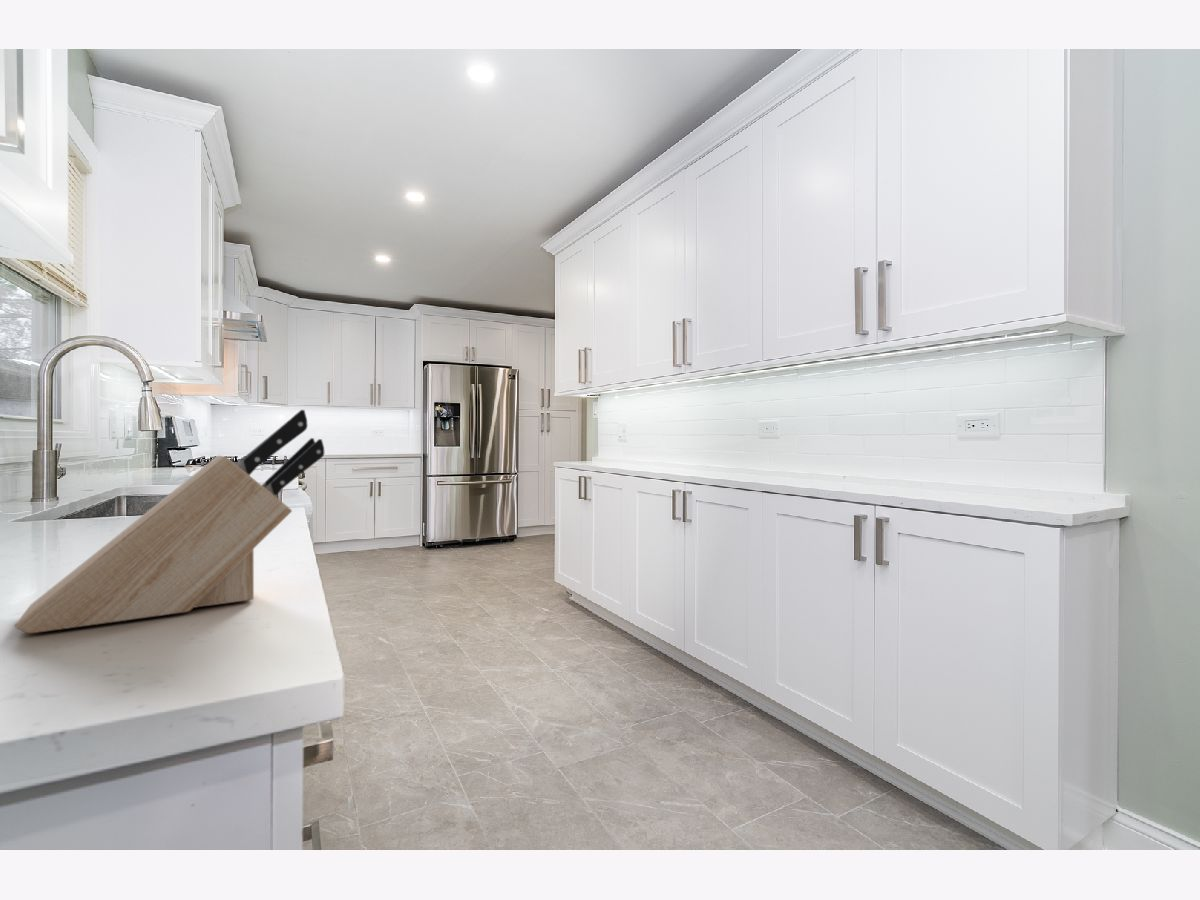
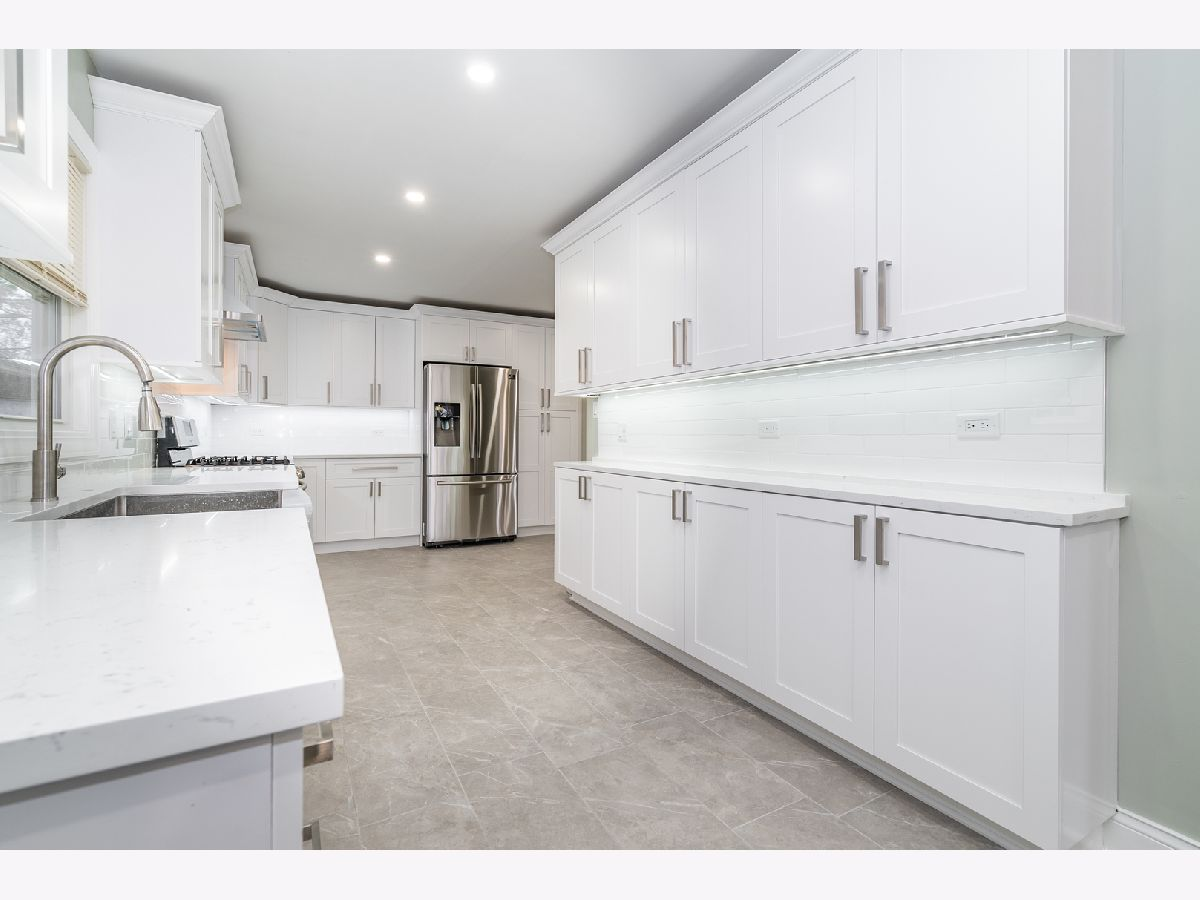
- knife block (190, 505)
